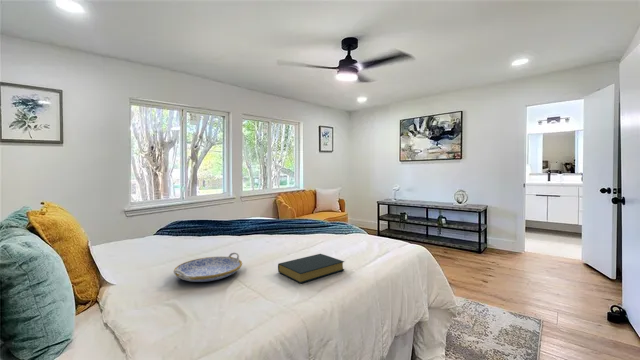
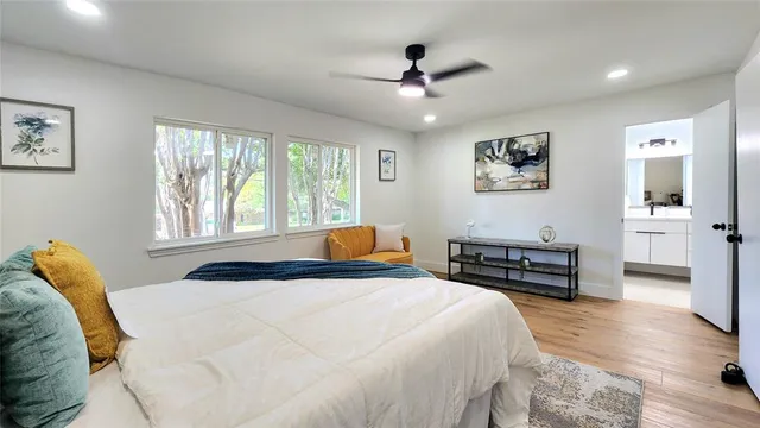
- serving tray (209, 266)
- hardback book (311, 266)
